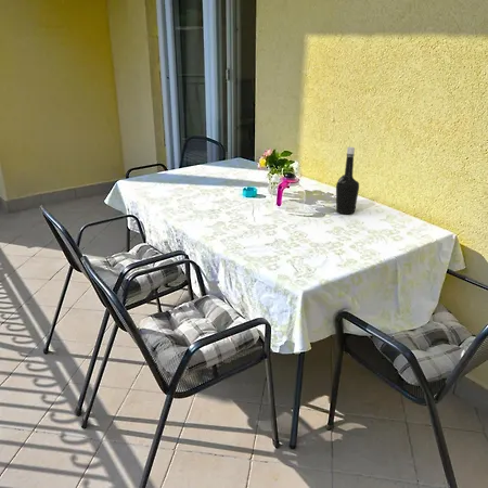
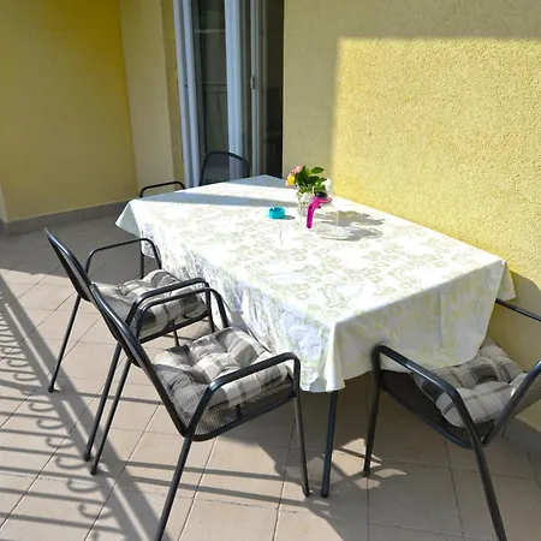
- bottle (348, 180)
